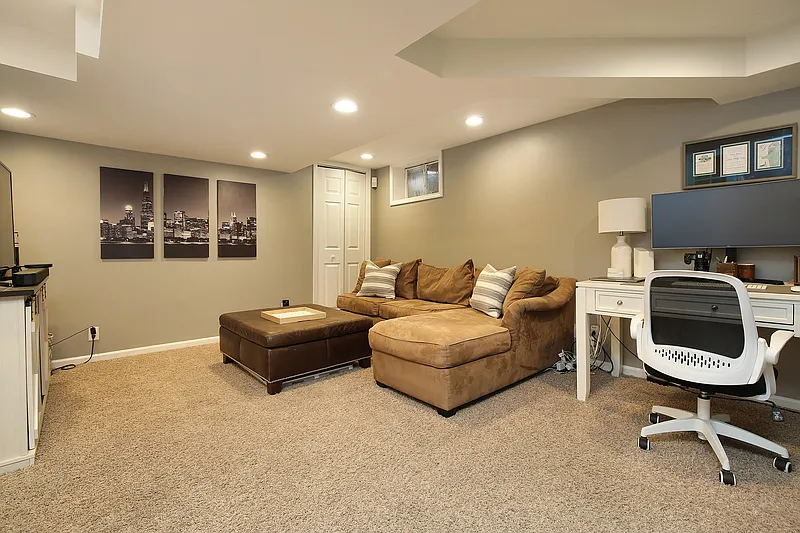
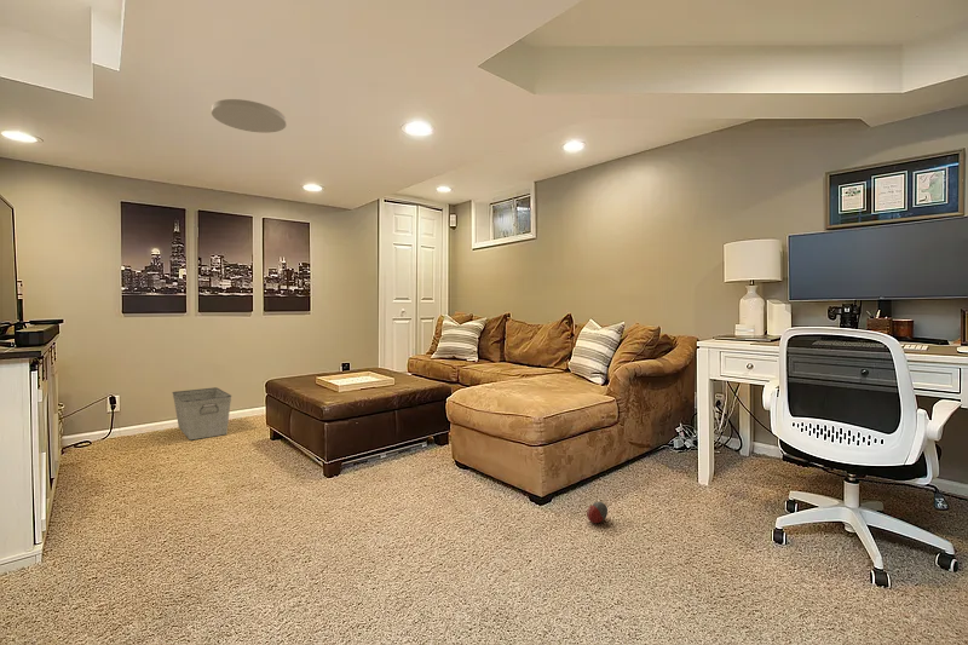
+ storage bin (201, 411)
+ ceiling light (249, 116)
+ ball (598, 511)
